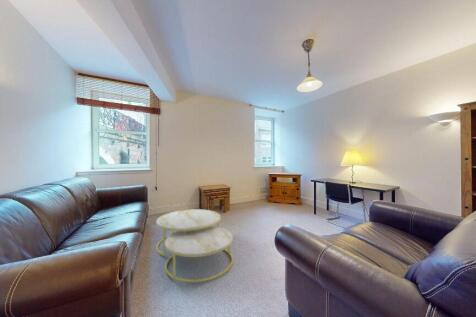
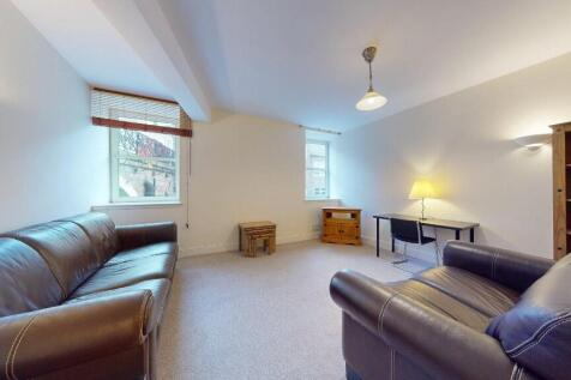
- coffee table (193, 236)
